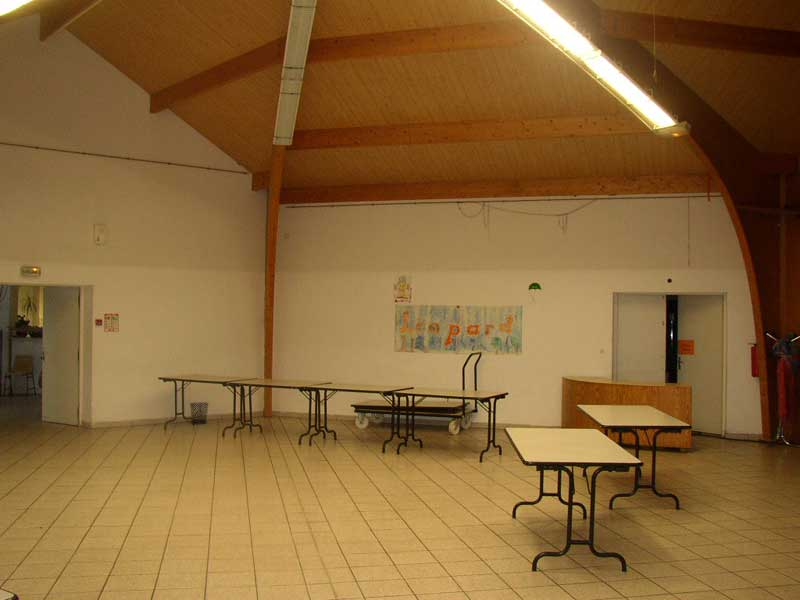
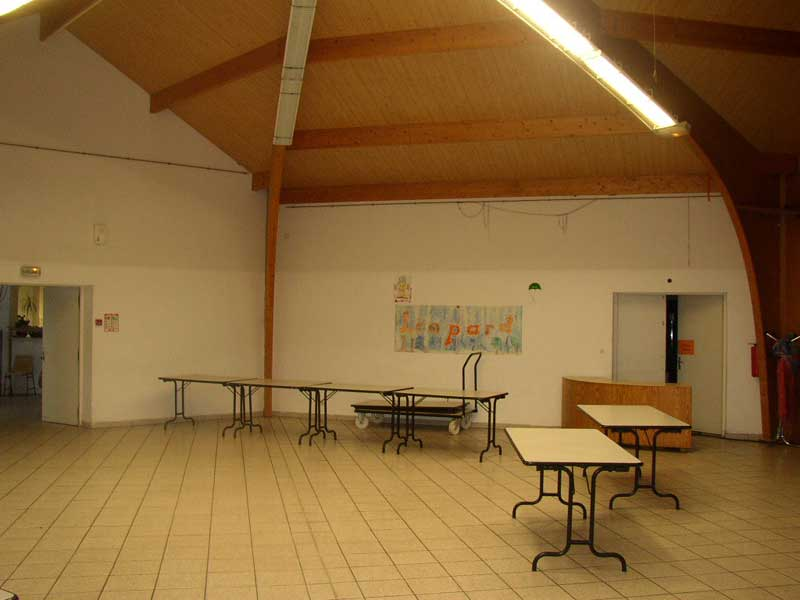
- waste bin (198, 413)
